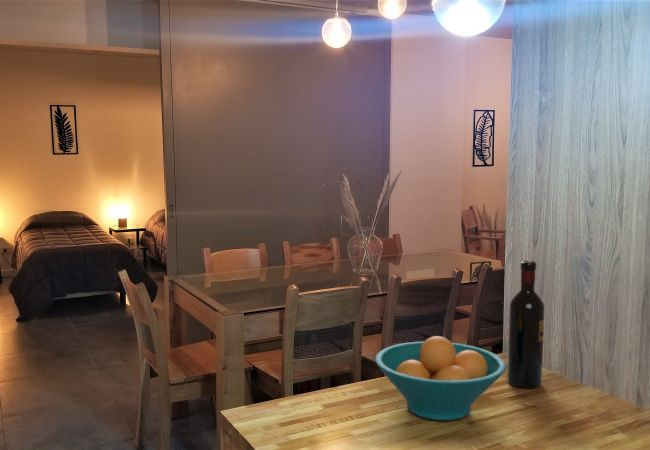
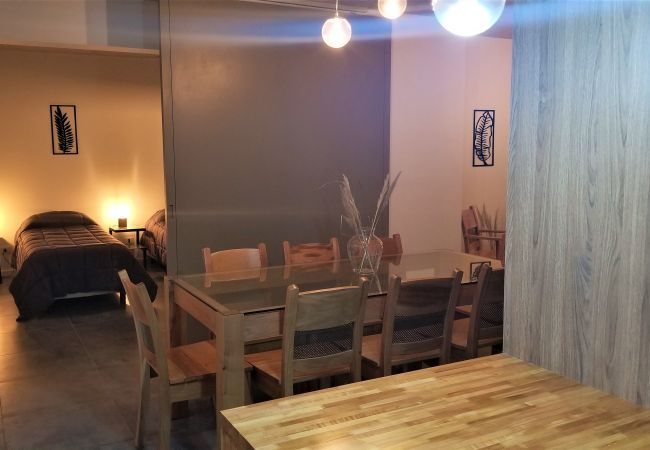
- wine bottle (526, 322)
- fruit bowl (439, 373)
